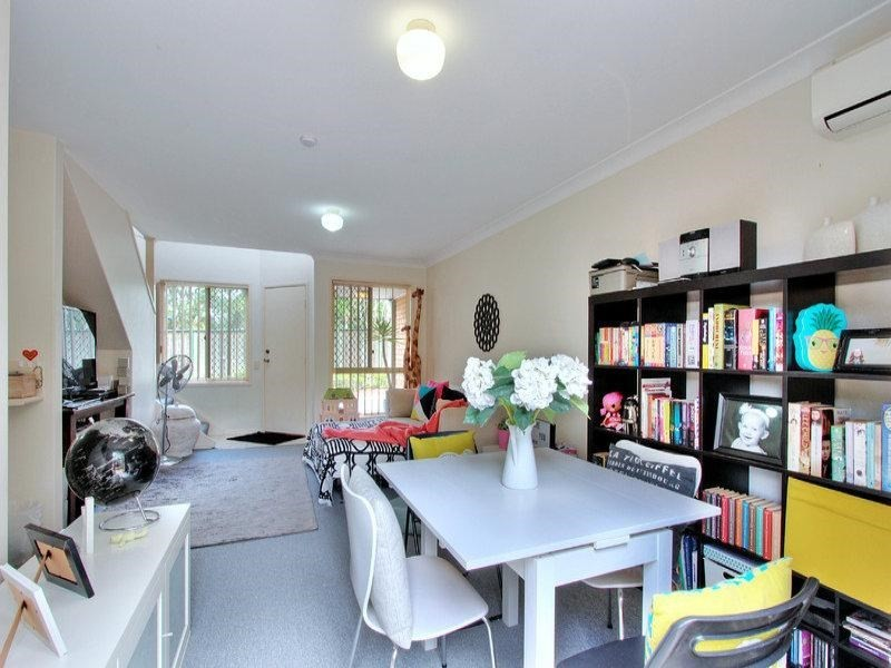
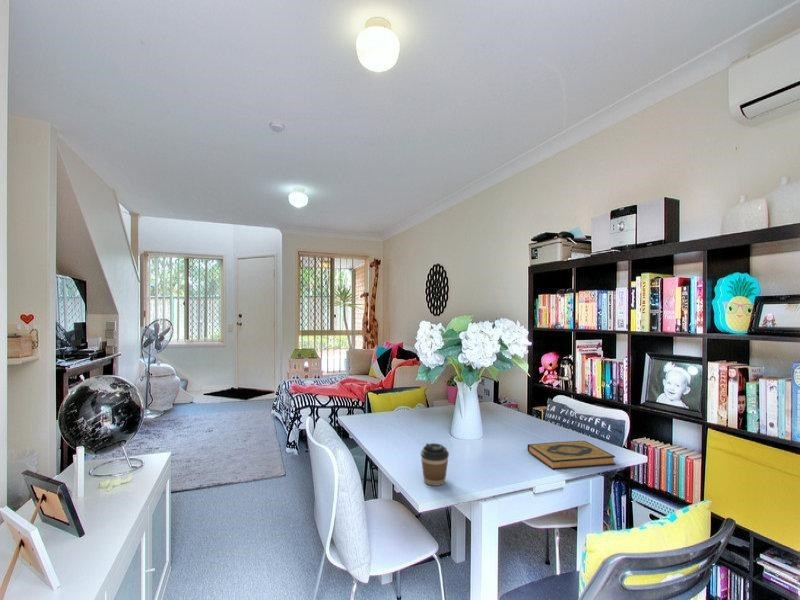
+ hardback book (569, 453)
+ coffee cup (434, 462)
